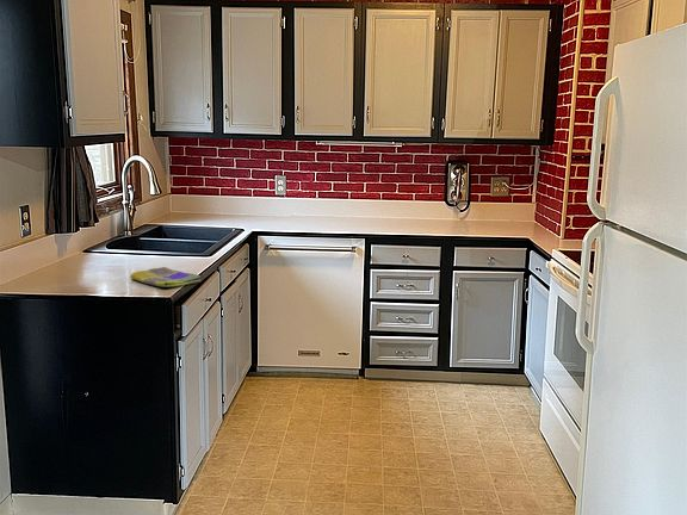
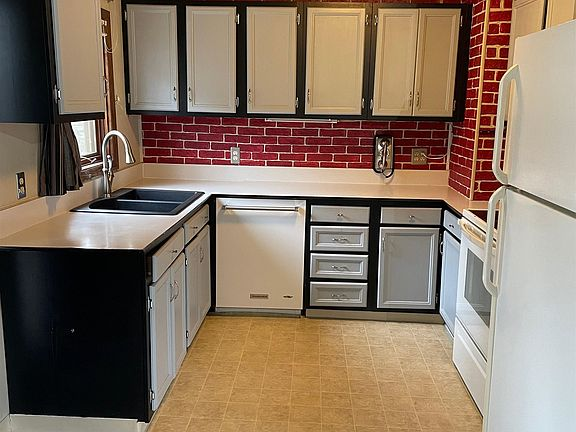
- dish towel (165, 277)
